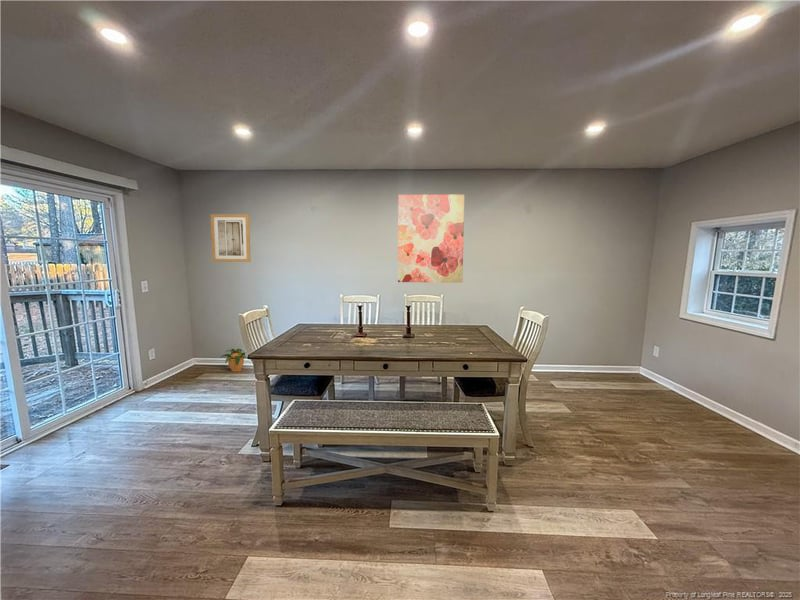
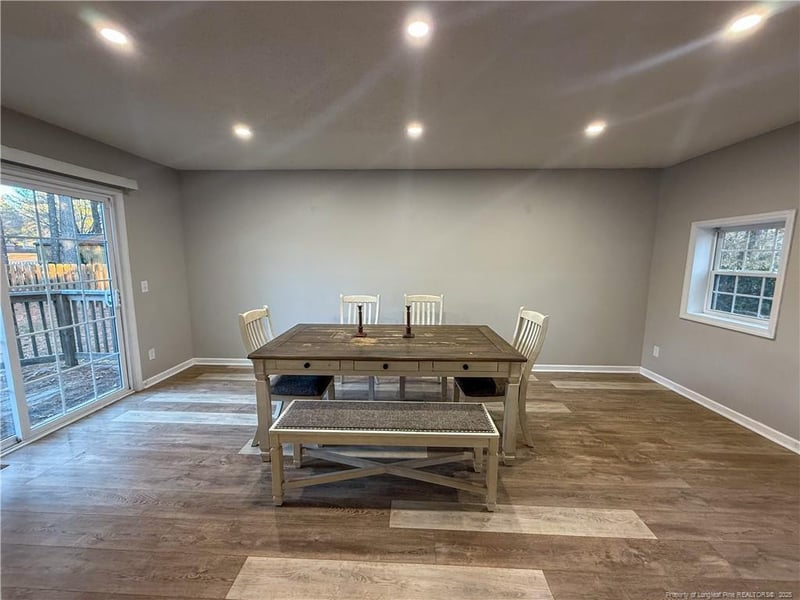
- potted plant (234, 358)
- wall art (430, 239)
- wall art (230, 238)
